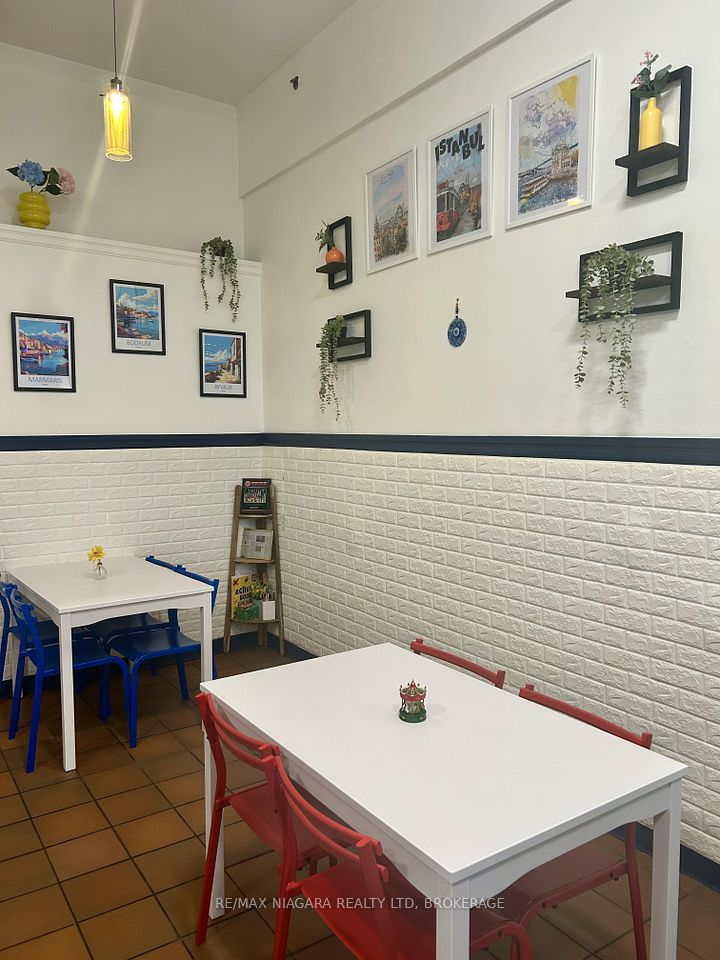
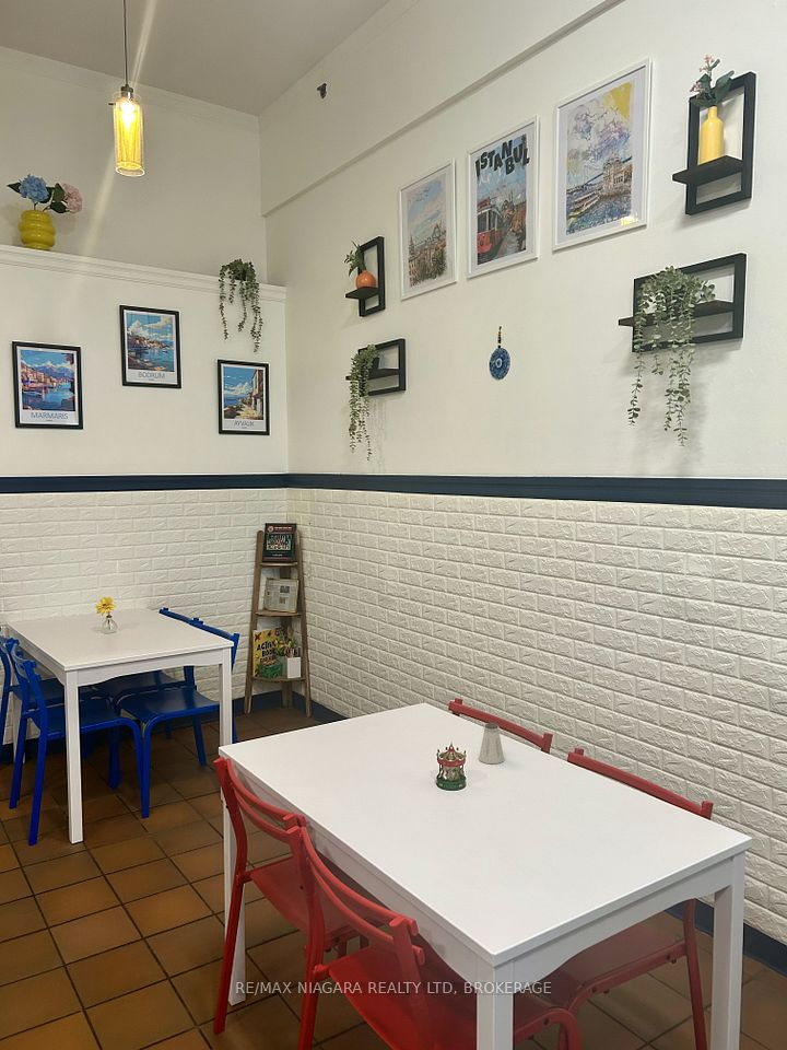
+ saltshaker (491, 742)
